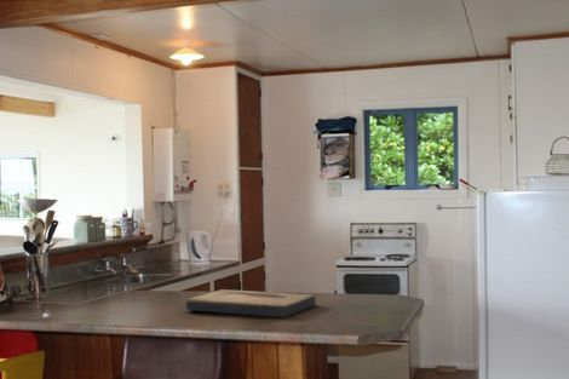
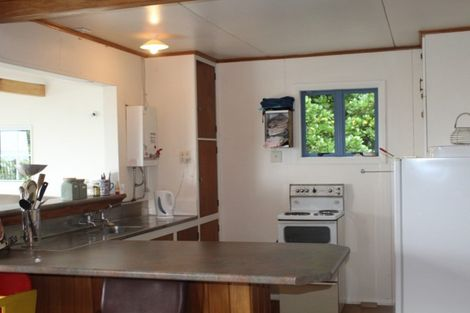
- fish fossil (251, 302)
